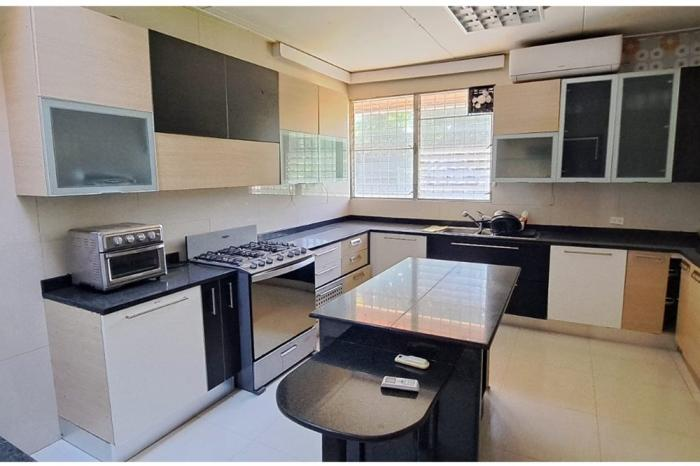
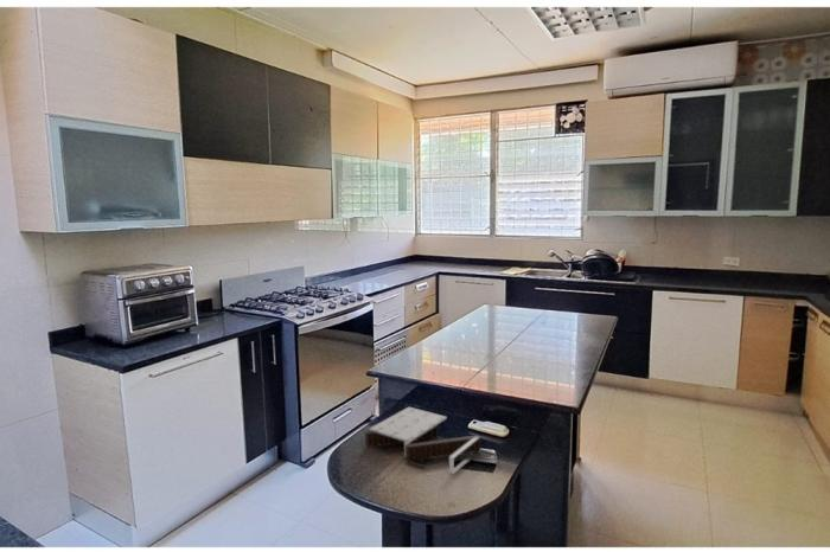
+ staircase (434, 439)
